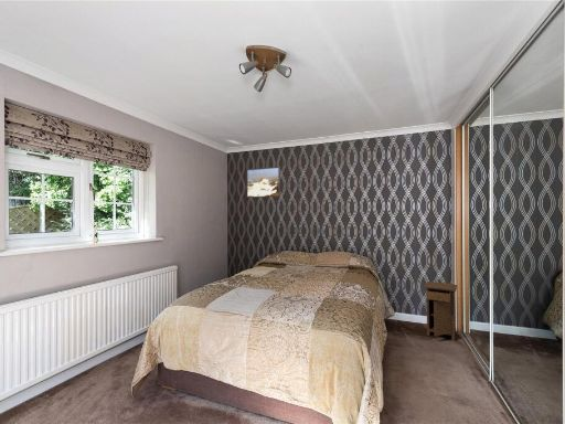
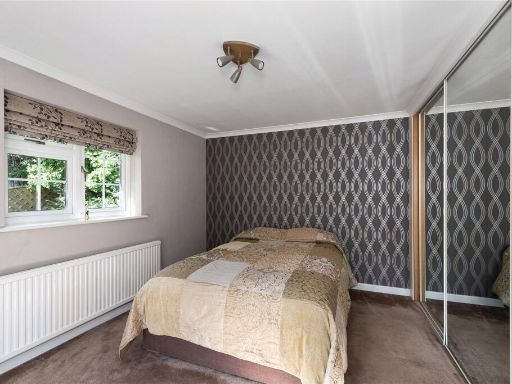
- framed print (263, 182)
- nightstand (440, 310)
